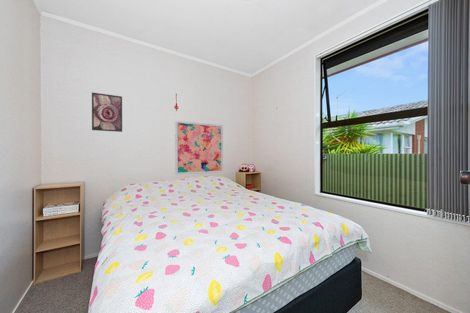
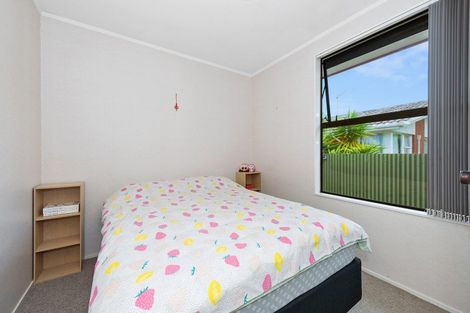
- wall art (200, 148)
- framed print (107, 112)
